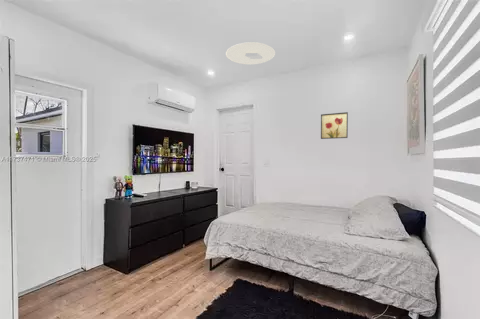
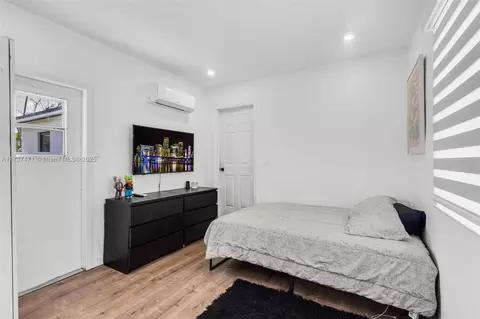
- wall art (334, 126)
- ceiling light (250, 52)
